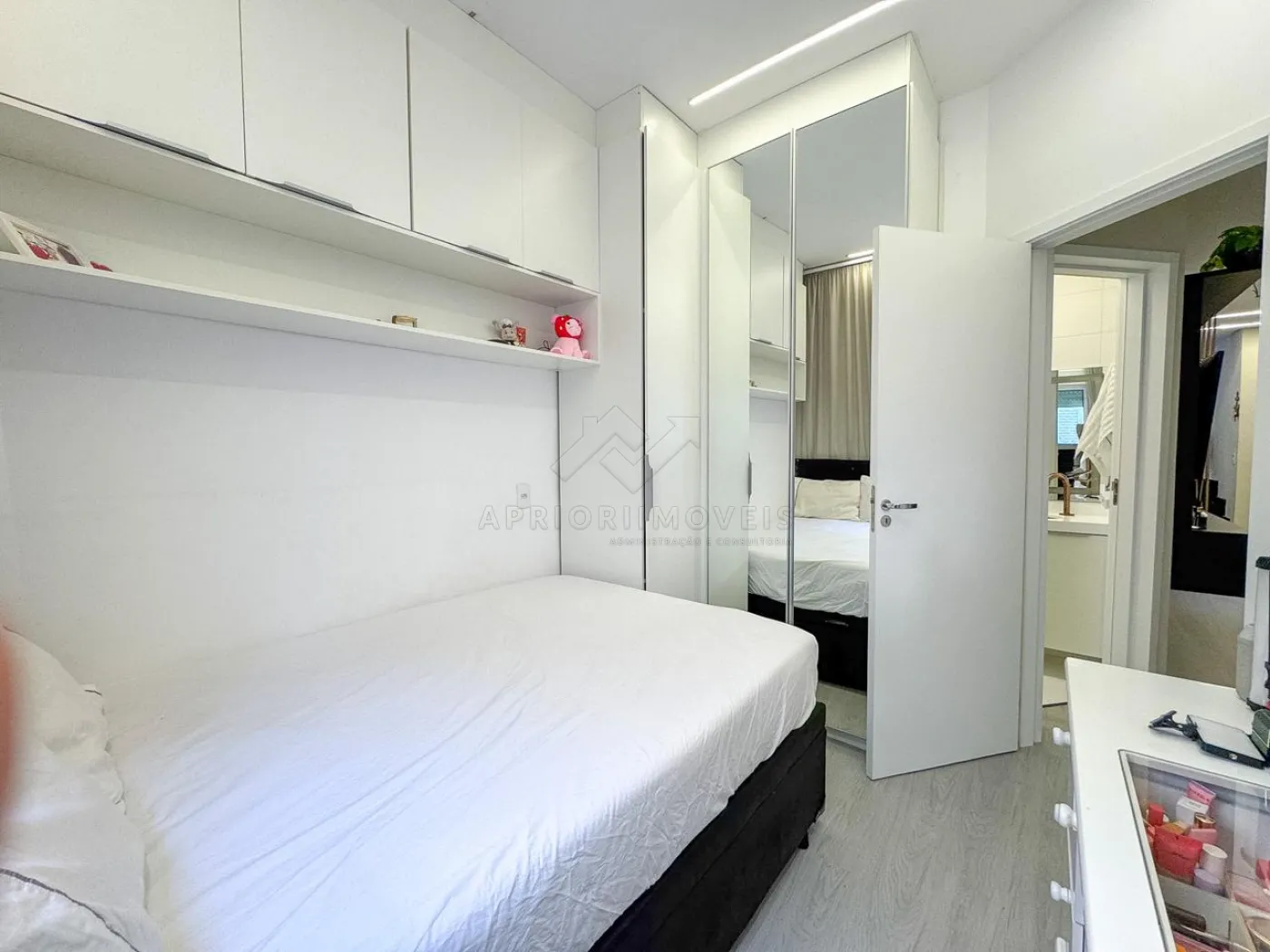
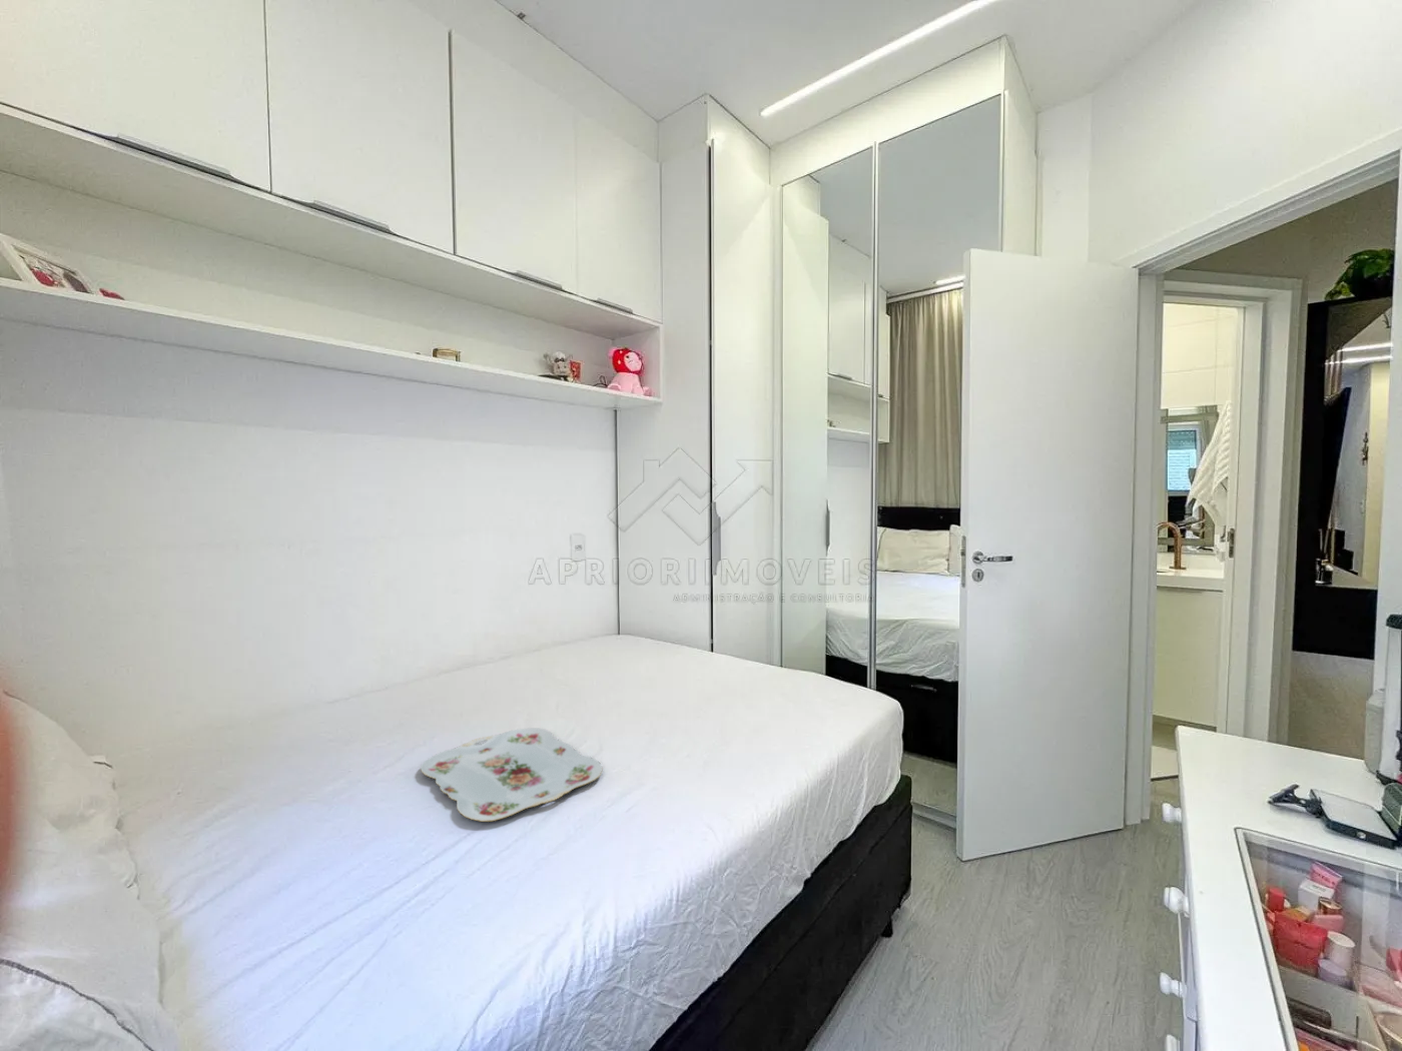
+ serving tray (511, 768)
